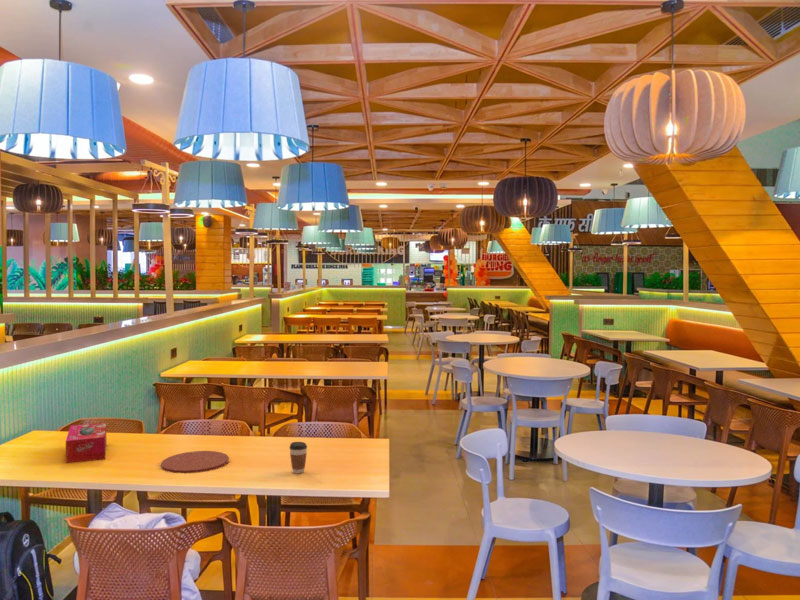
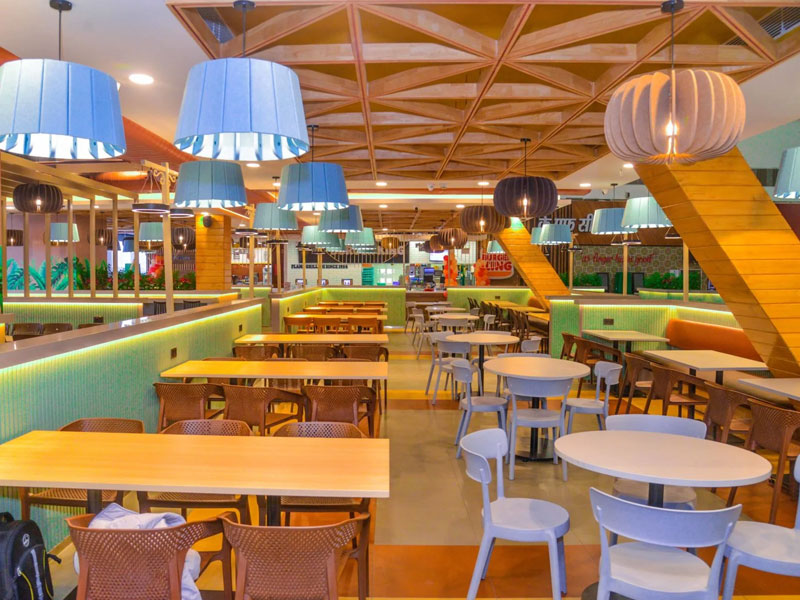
- tissue box (87, 441)
- plate (195, 461)
- coffee cup (298, 457)
